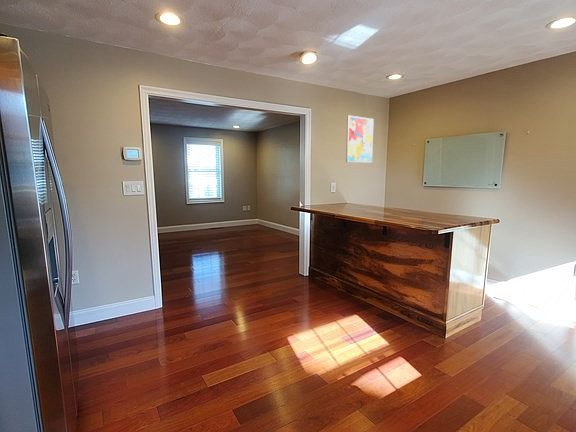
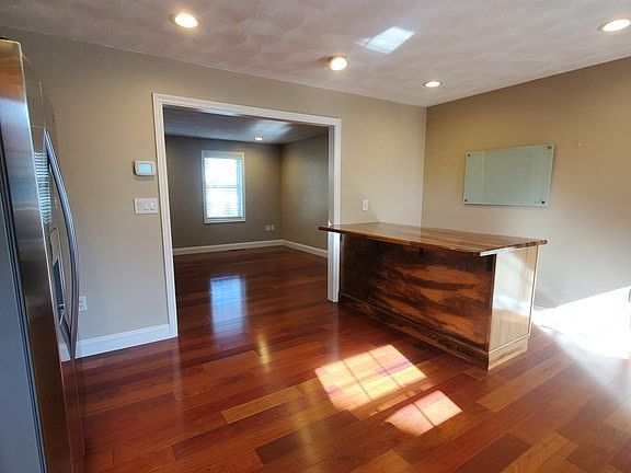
- wall art (360, 140)
